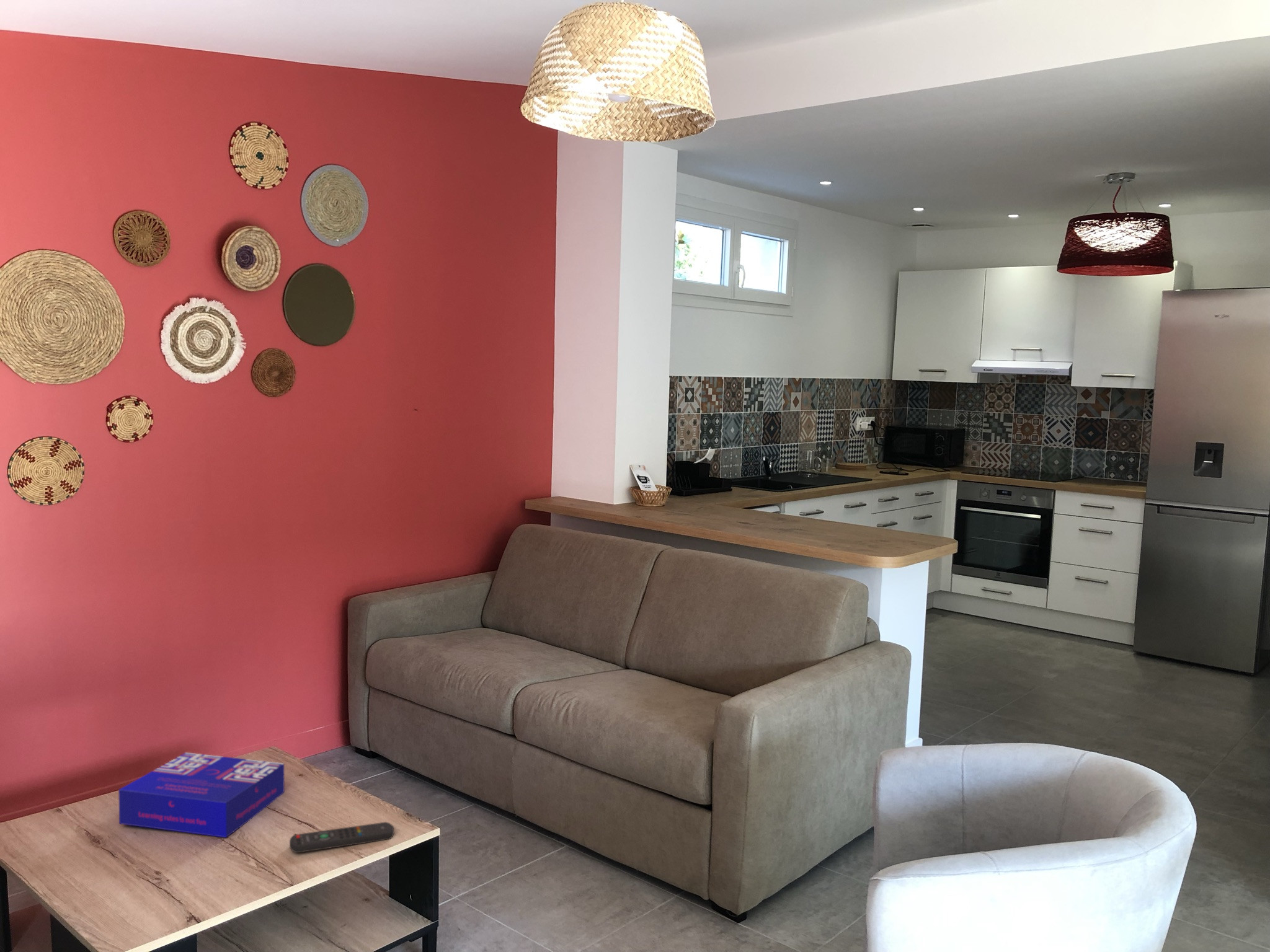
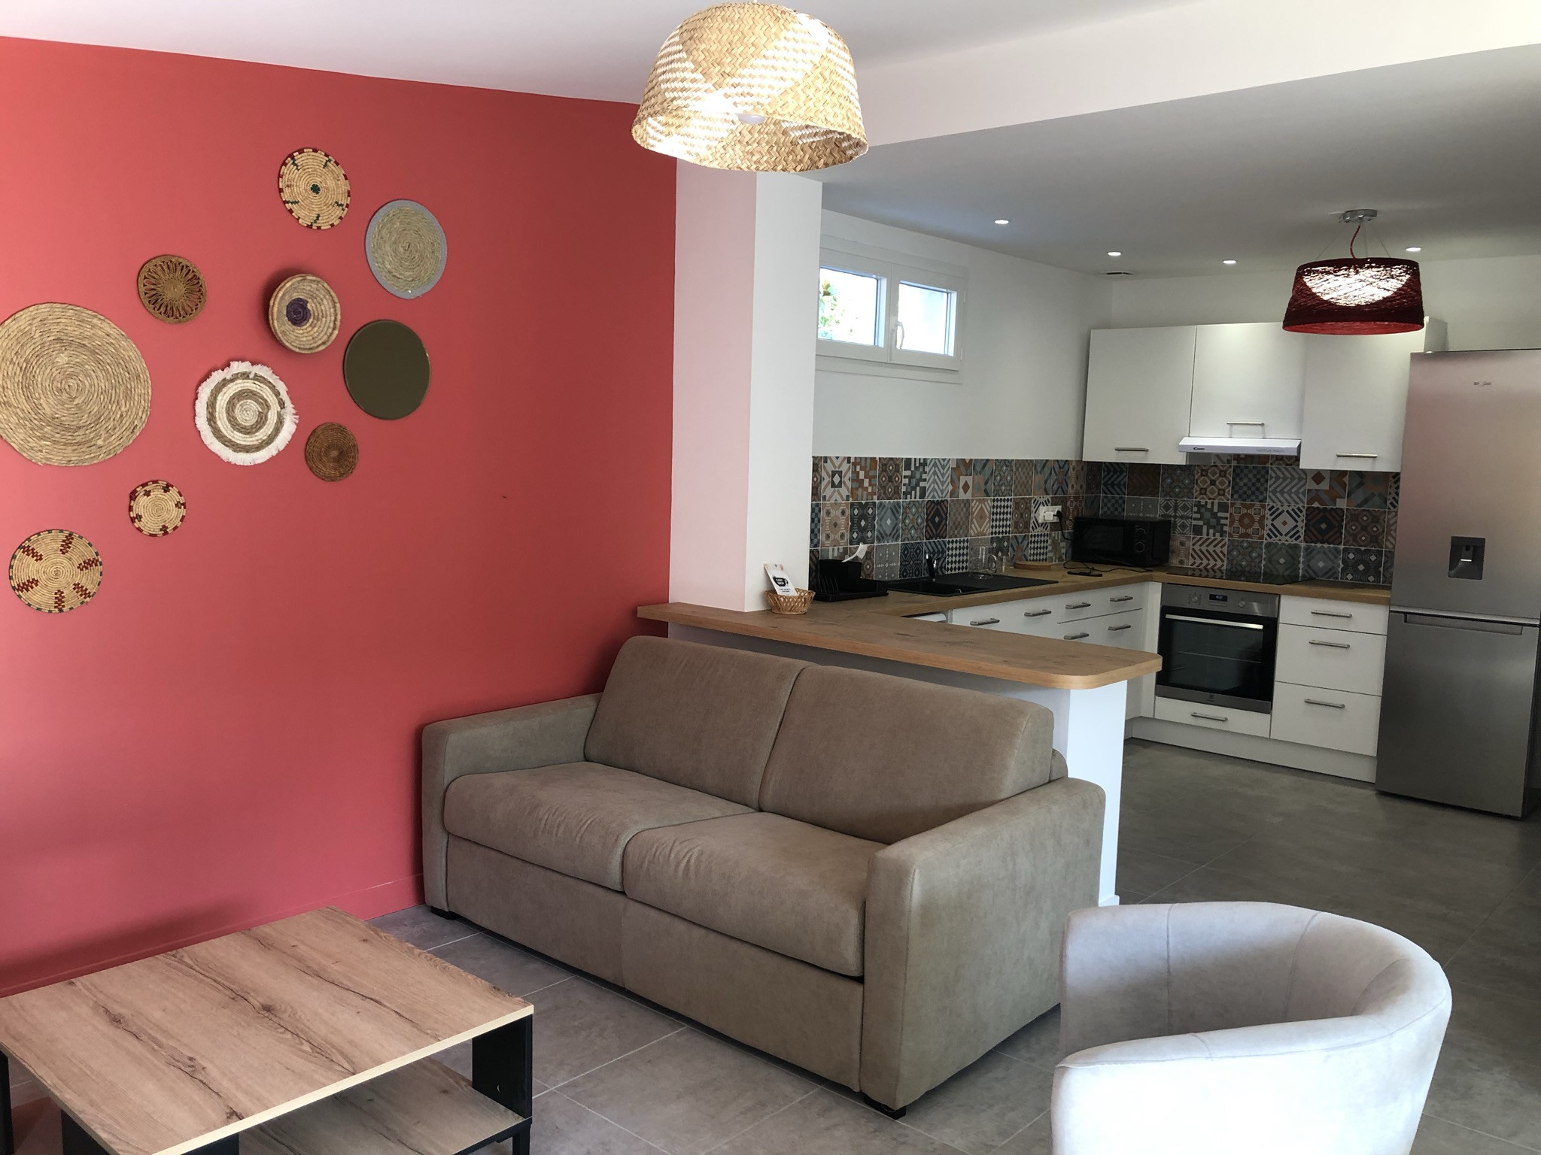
- remote control (342, 836)
- board game (205, 792)
